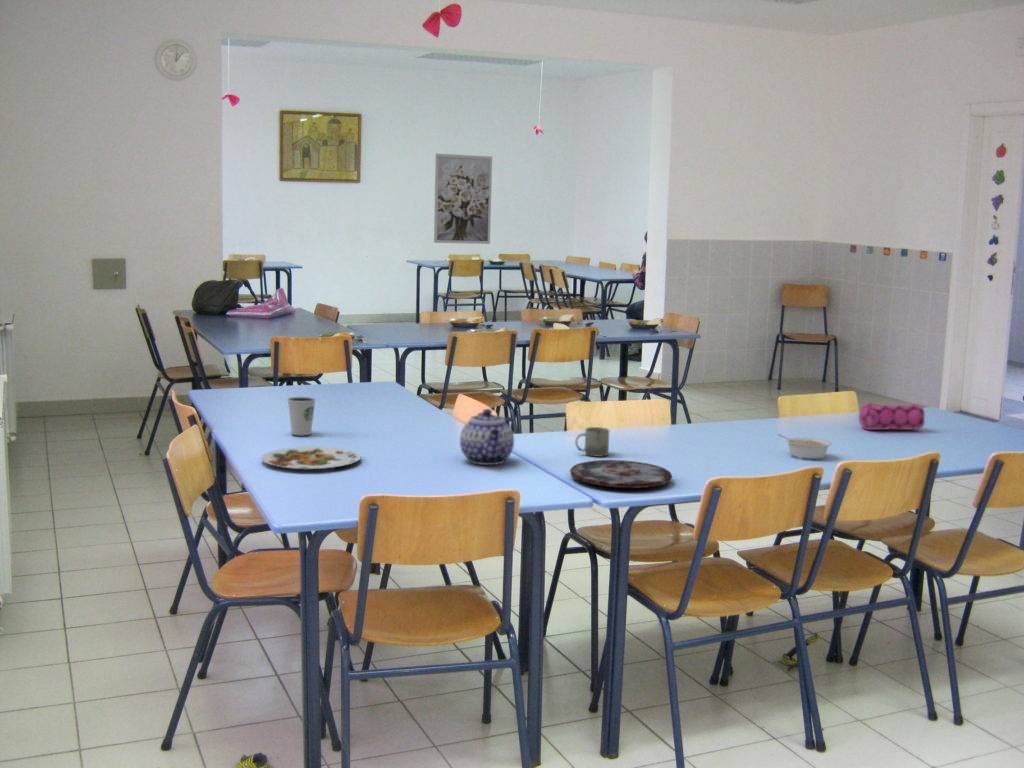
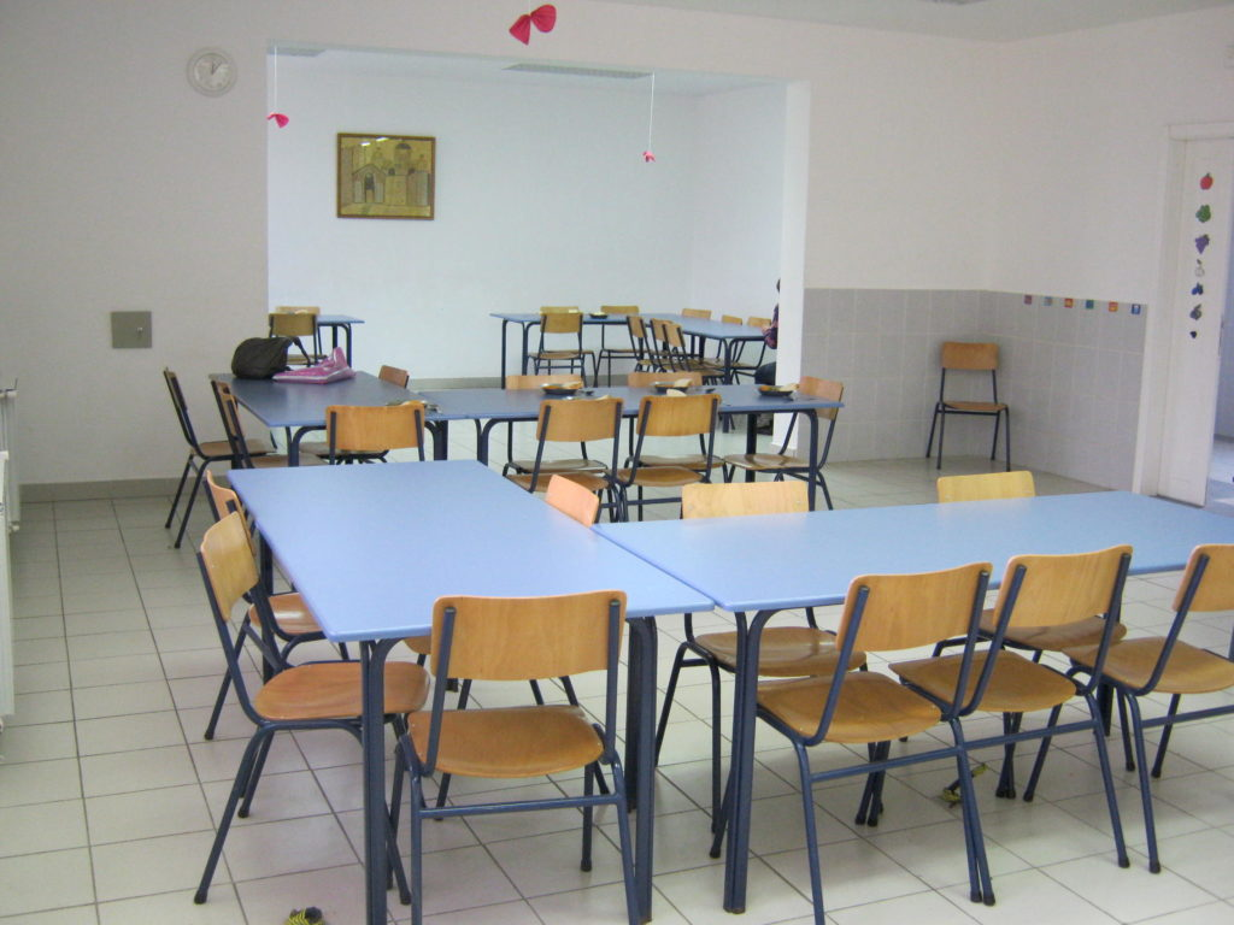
- plate (620, 473)
- dixie cup (301, 416)
- cup (592, 441)
- plate (311, 458)
- pencil case (892, 415)
- wall art (463, 199)
- teapot (487, 435)
- legume (806, 447)
